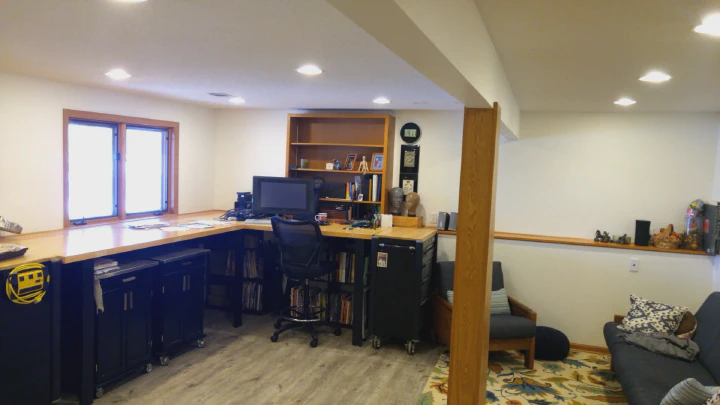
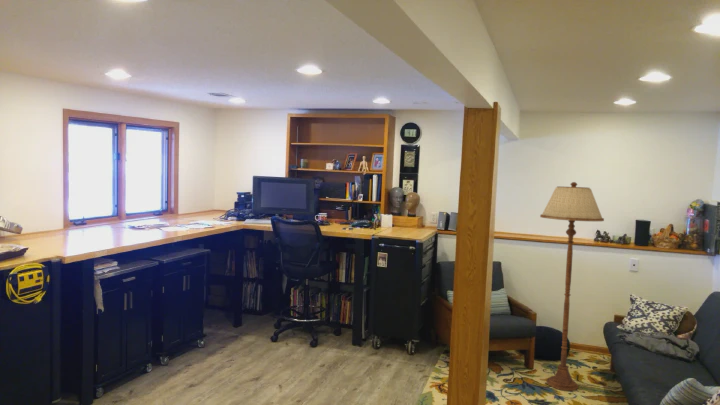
+ floor lamp (567, 284)
